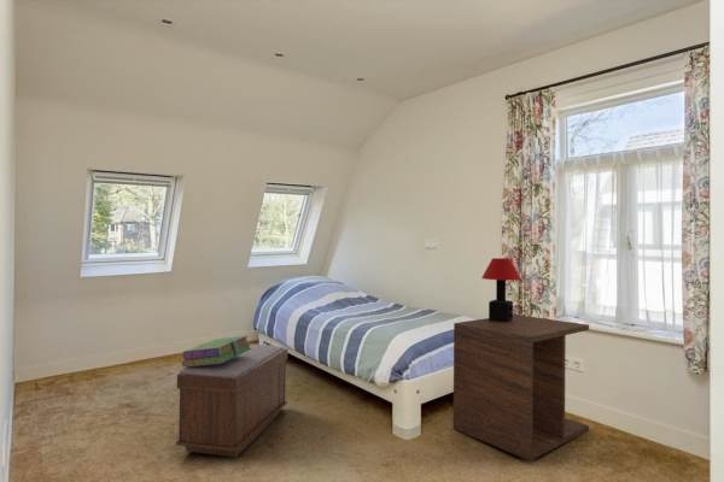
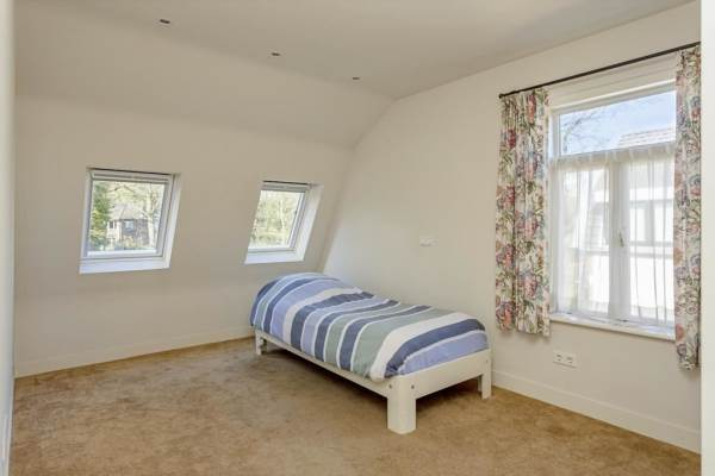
- side table (520, 376)
- bench (237, 392)
- stack of books (218, 353)
- table lamp (501, 288)
